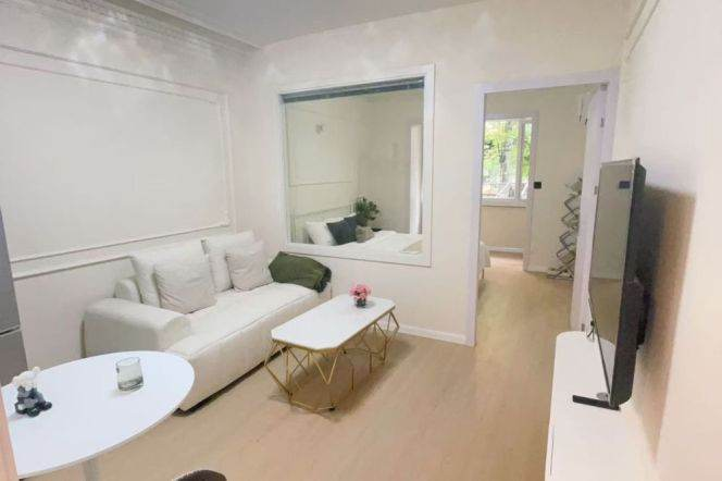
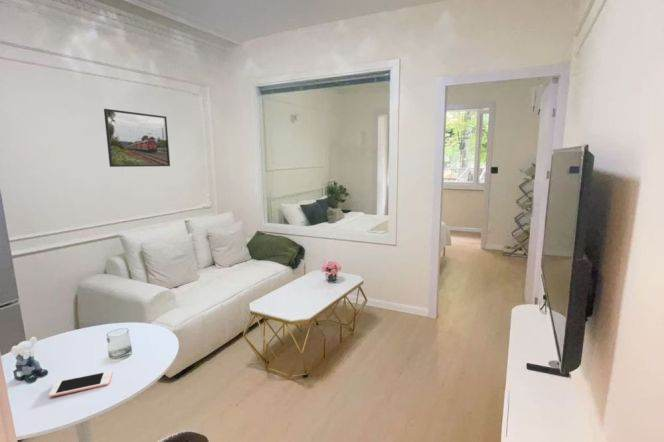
+ cell phone (82, 383)
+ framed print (139, 140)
